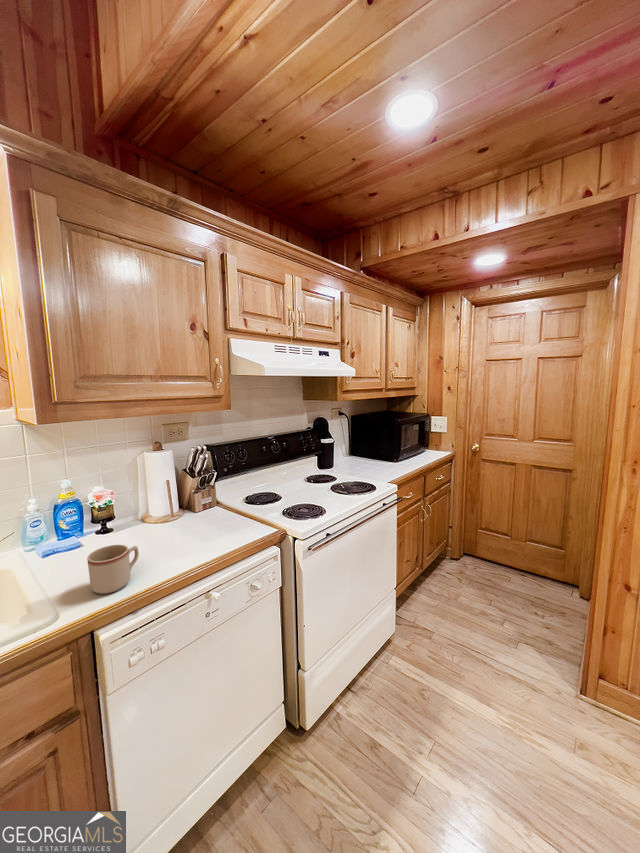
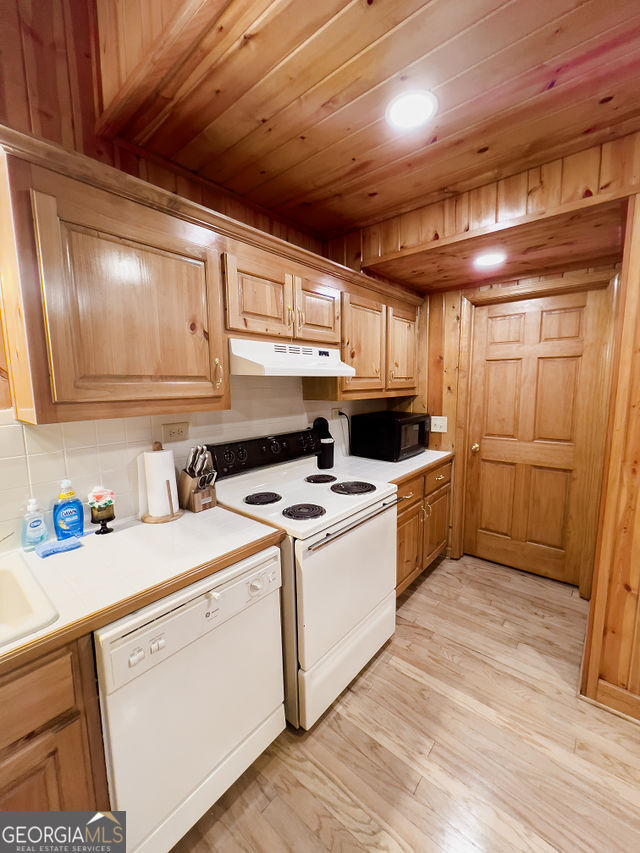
- mug (115, 566)
